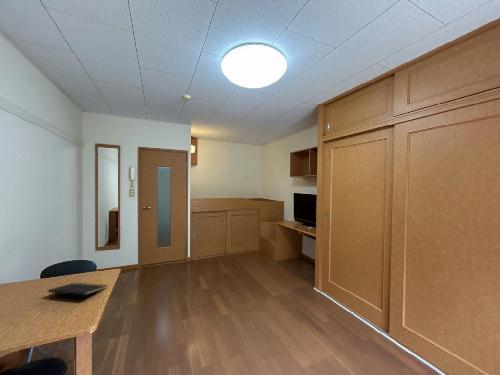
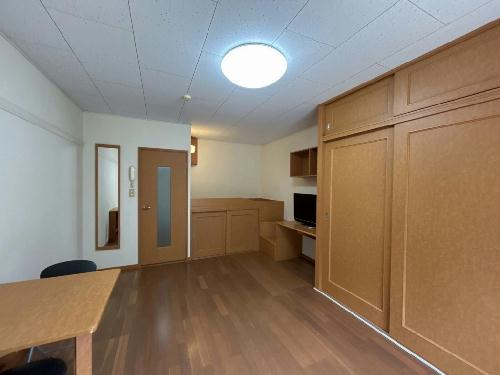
- notepad (79, 288)
